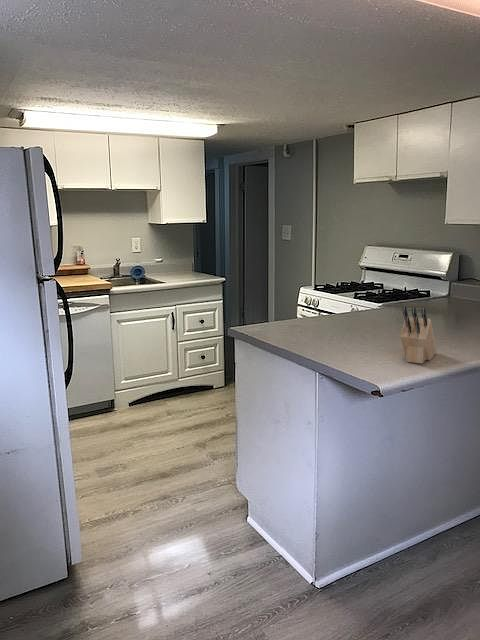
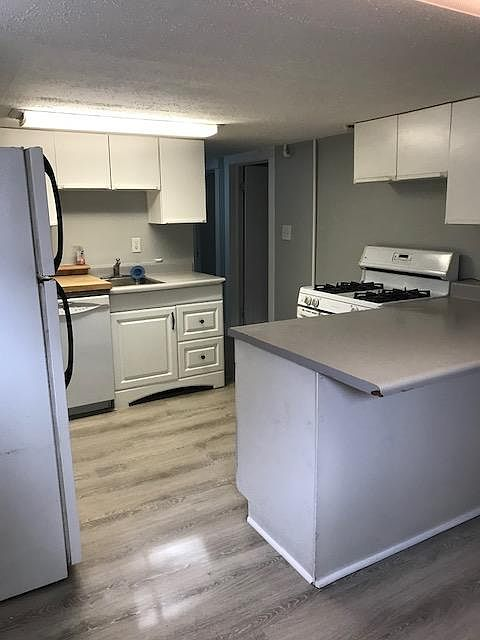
- knife block (418, 331)
